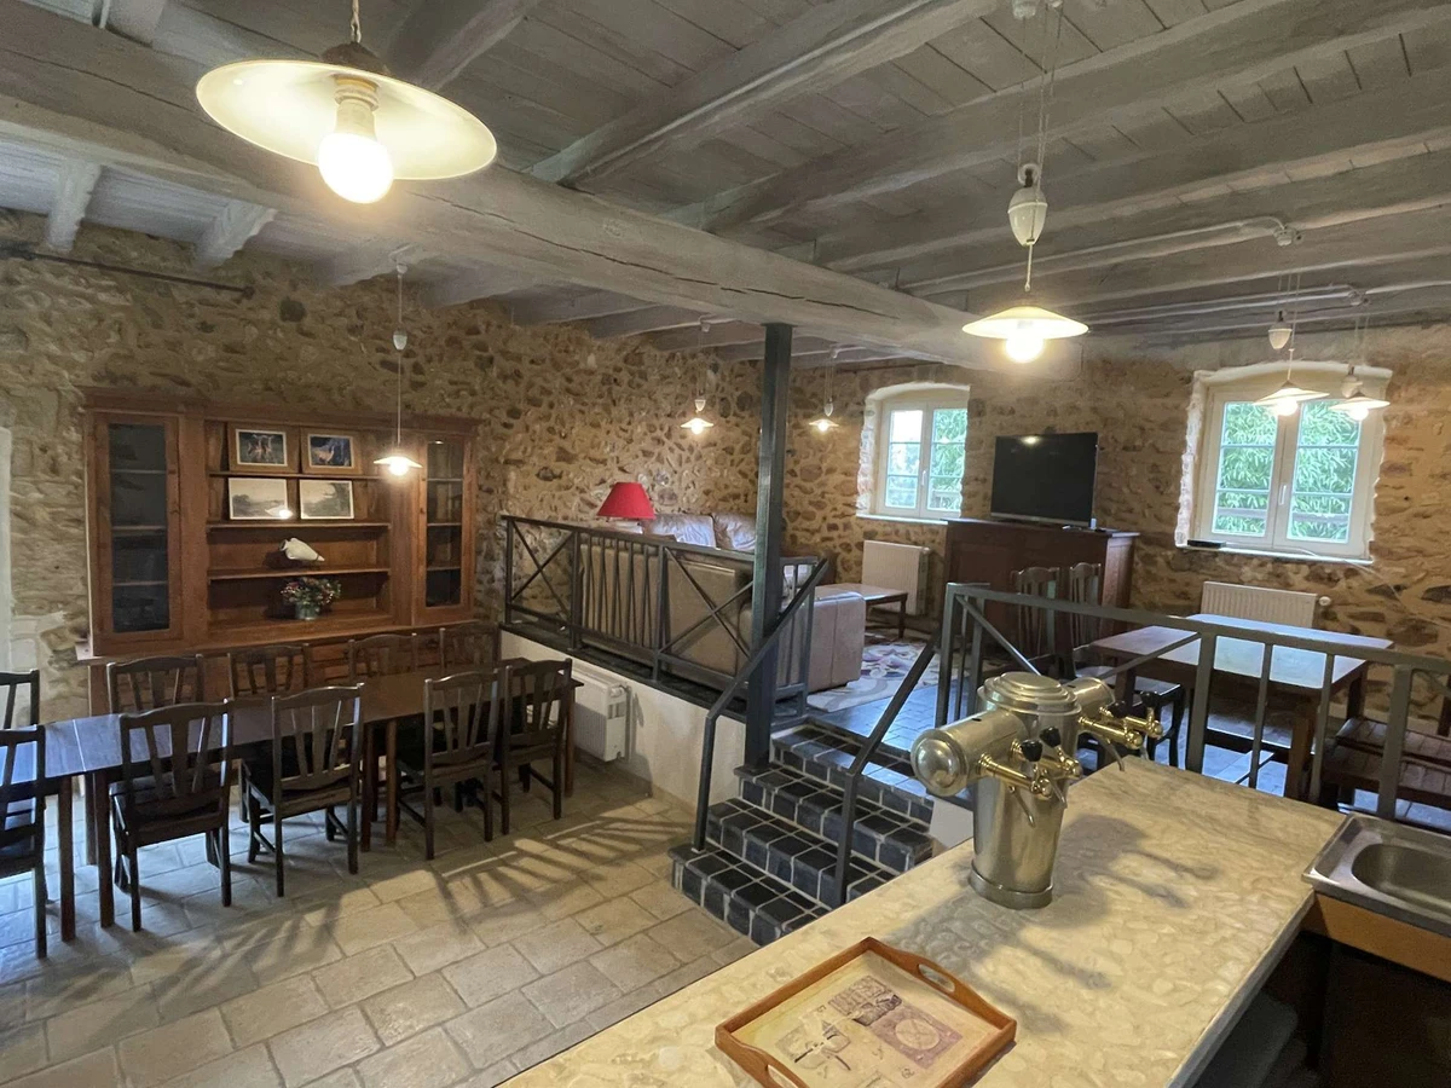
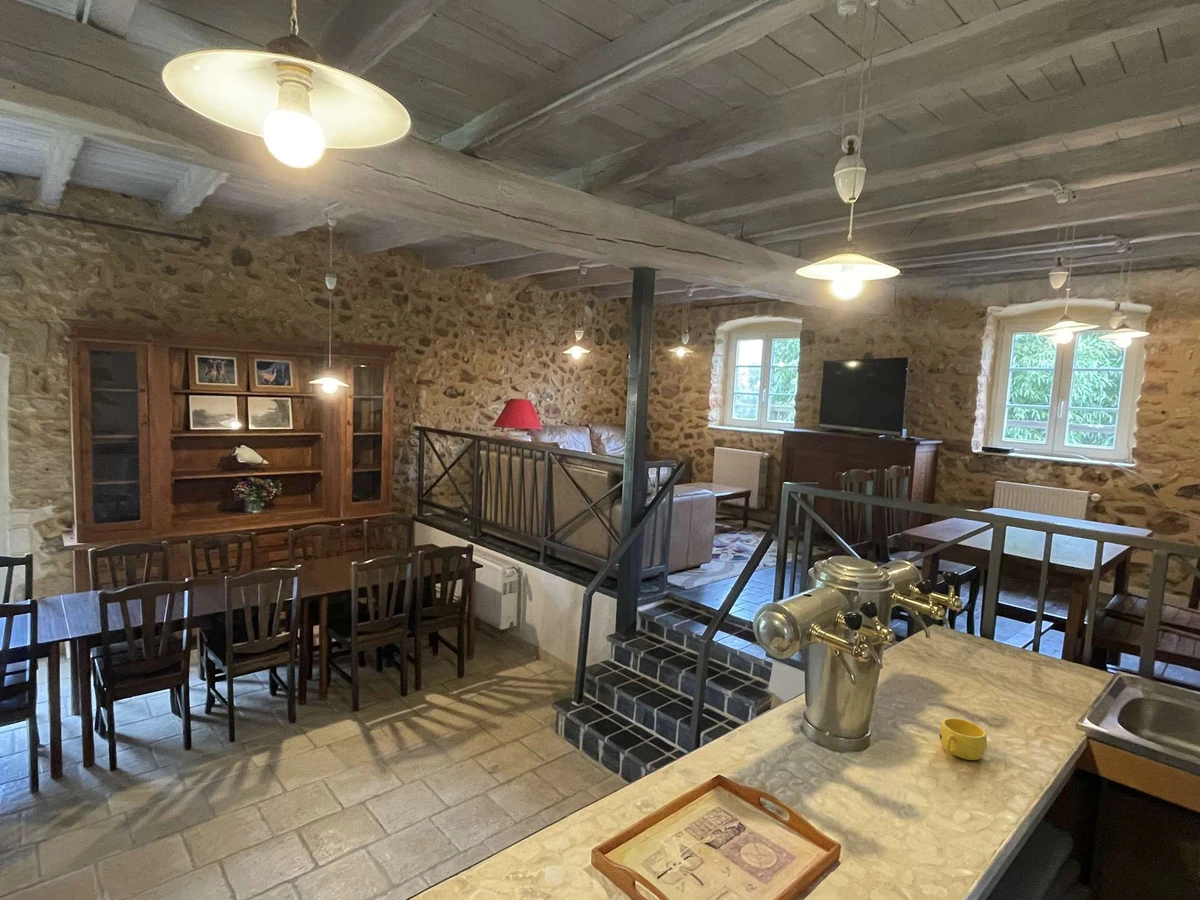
+ cup (959, 740)
